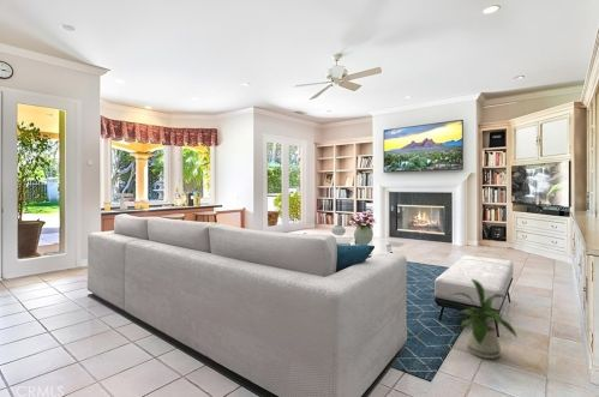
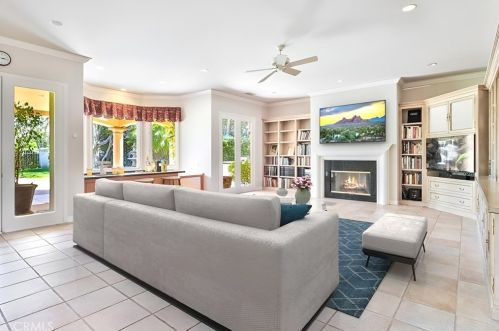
- house plant (480, 320)
